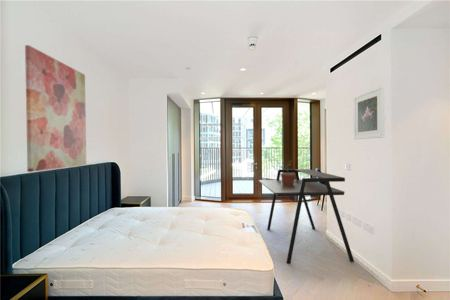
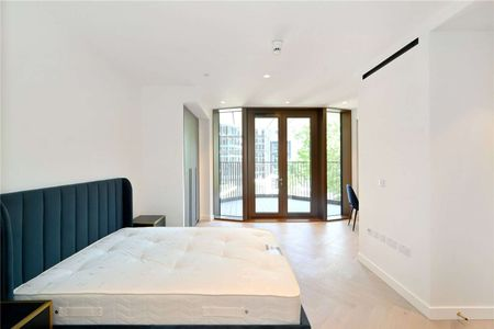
- desk (298, 208)
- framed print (367, 115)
- potted plant (287, 173)
- wall art (60, 115)
